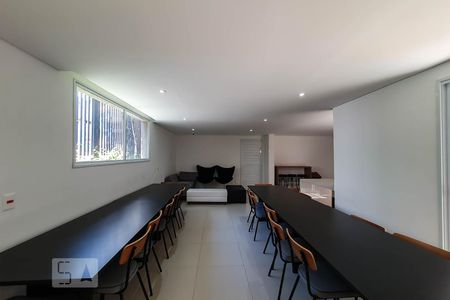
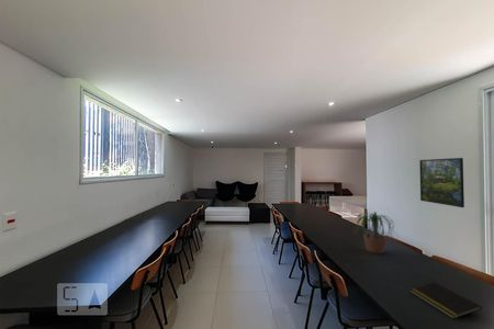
+ potted plant (369, 231)
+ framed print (439, 181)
+ notepad (442, 298)
